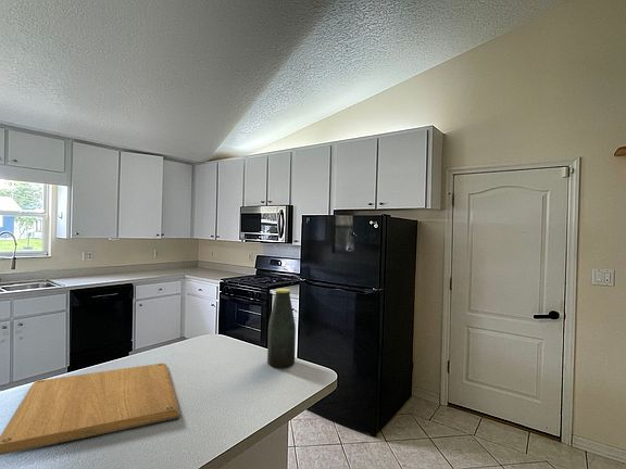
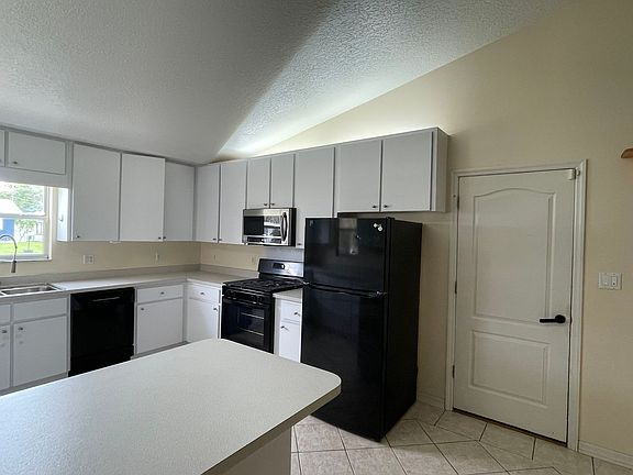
- bottle (281, 326)
- chopping board (100, 396)
